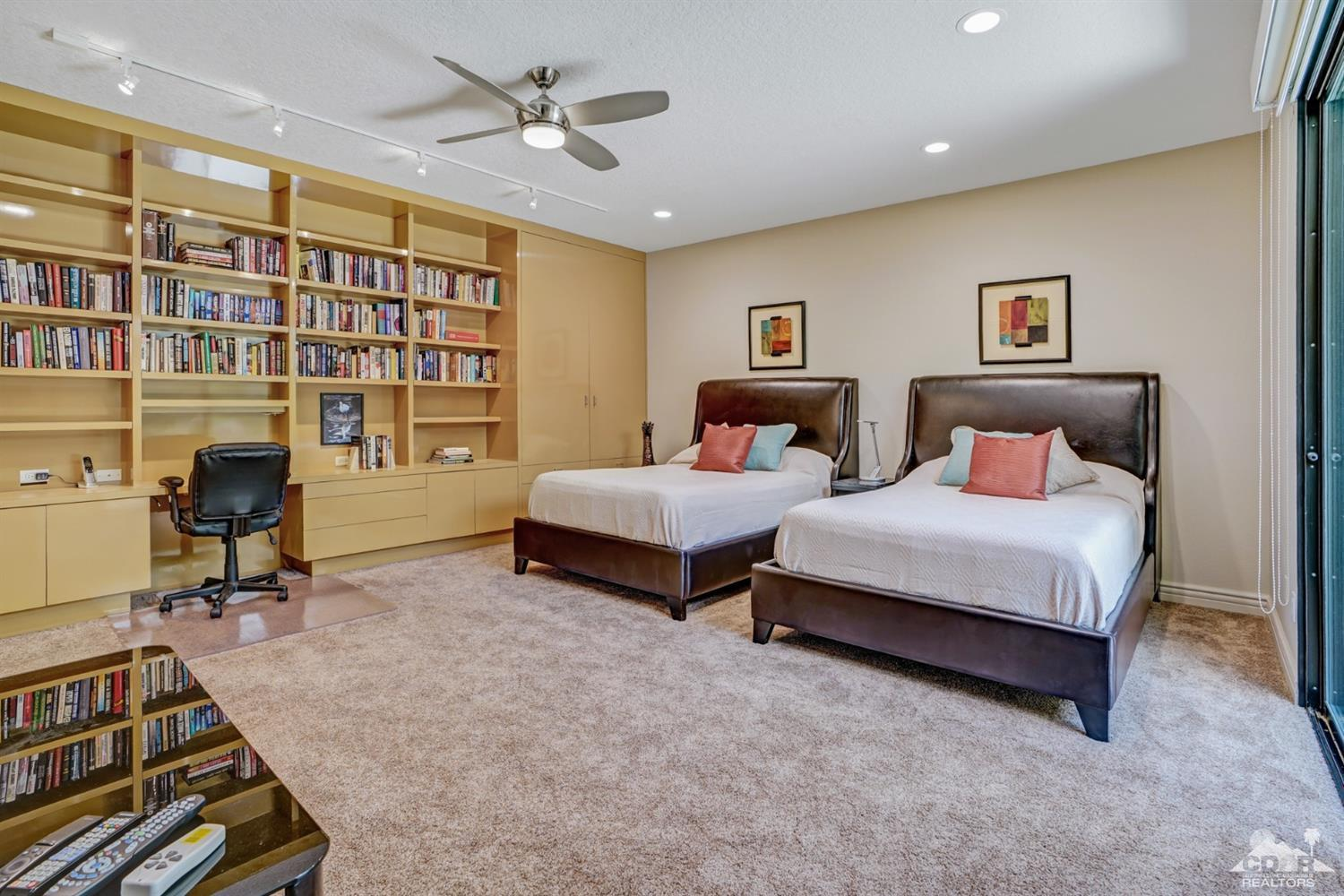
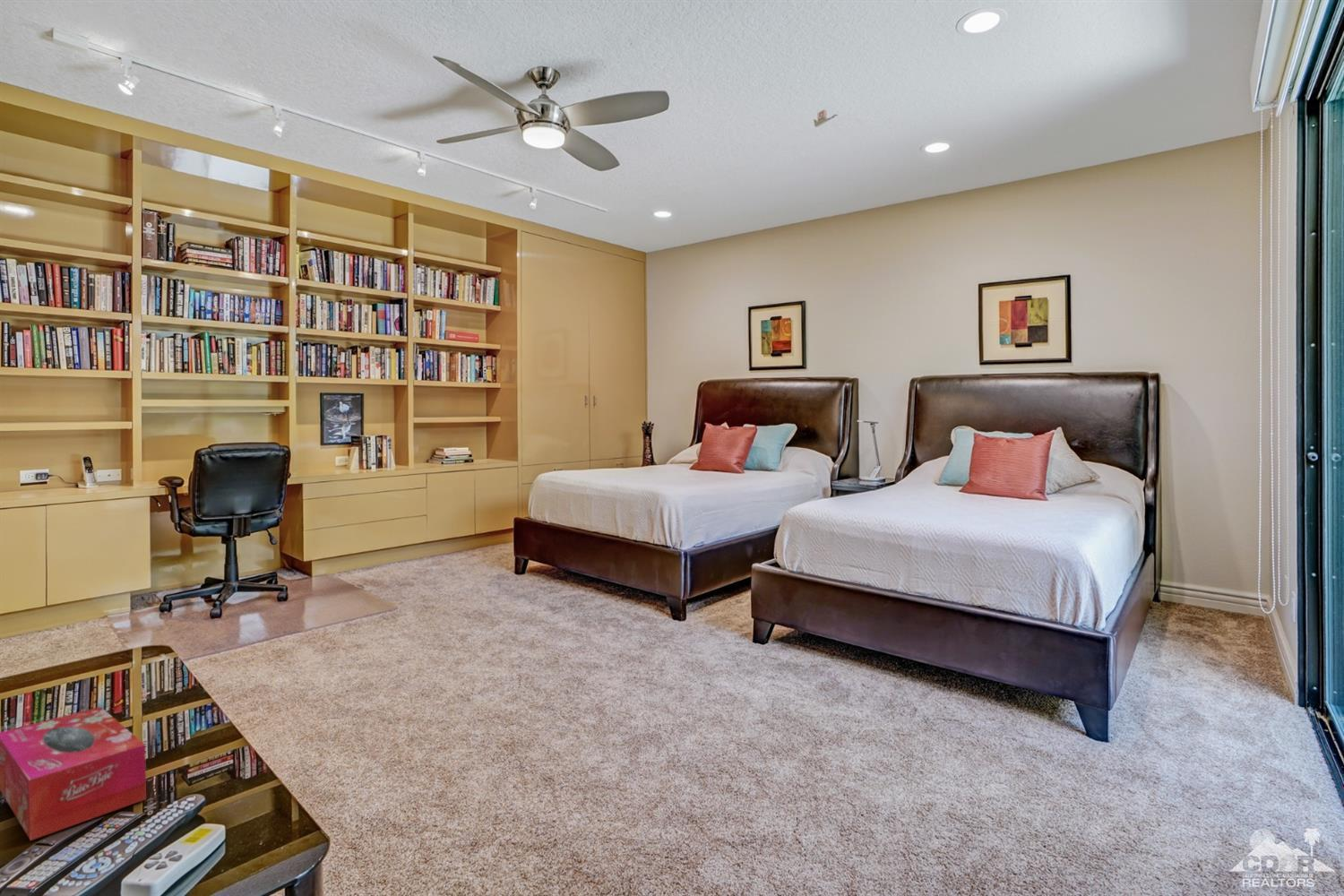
+ tissue box (69, 765)
+ tape dispenser (825, 115)
